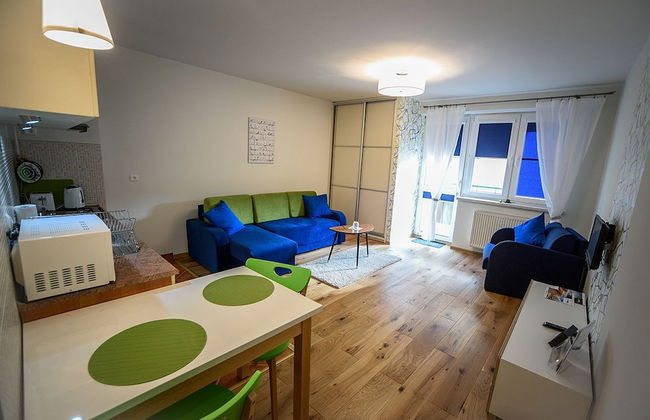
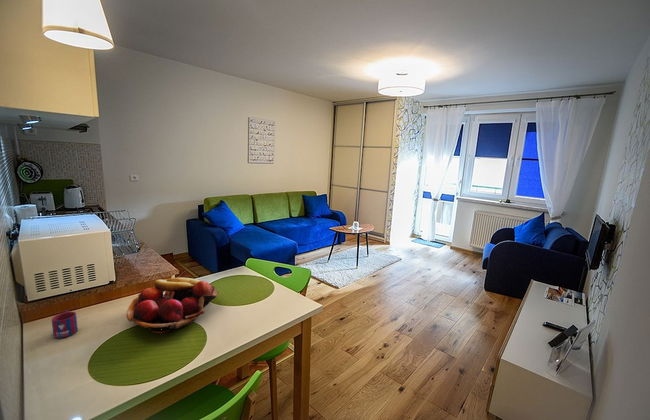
+ mug (66, 322)
+ fruit basket (173, 298)
